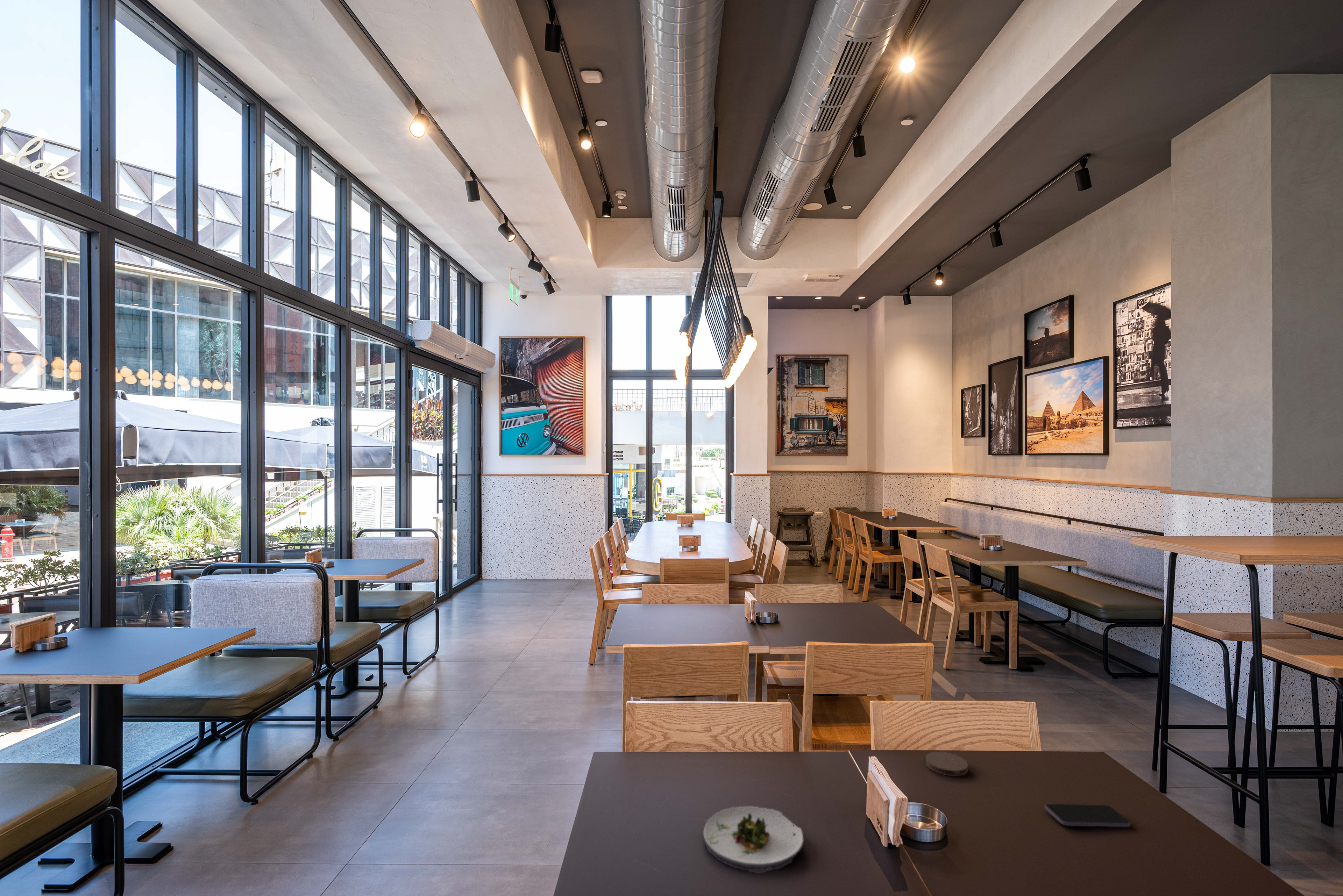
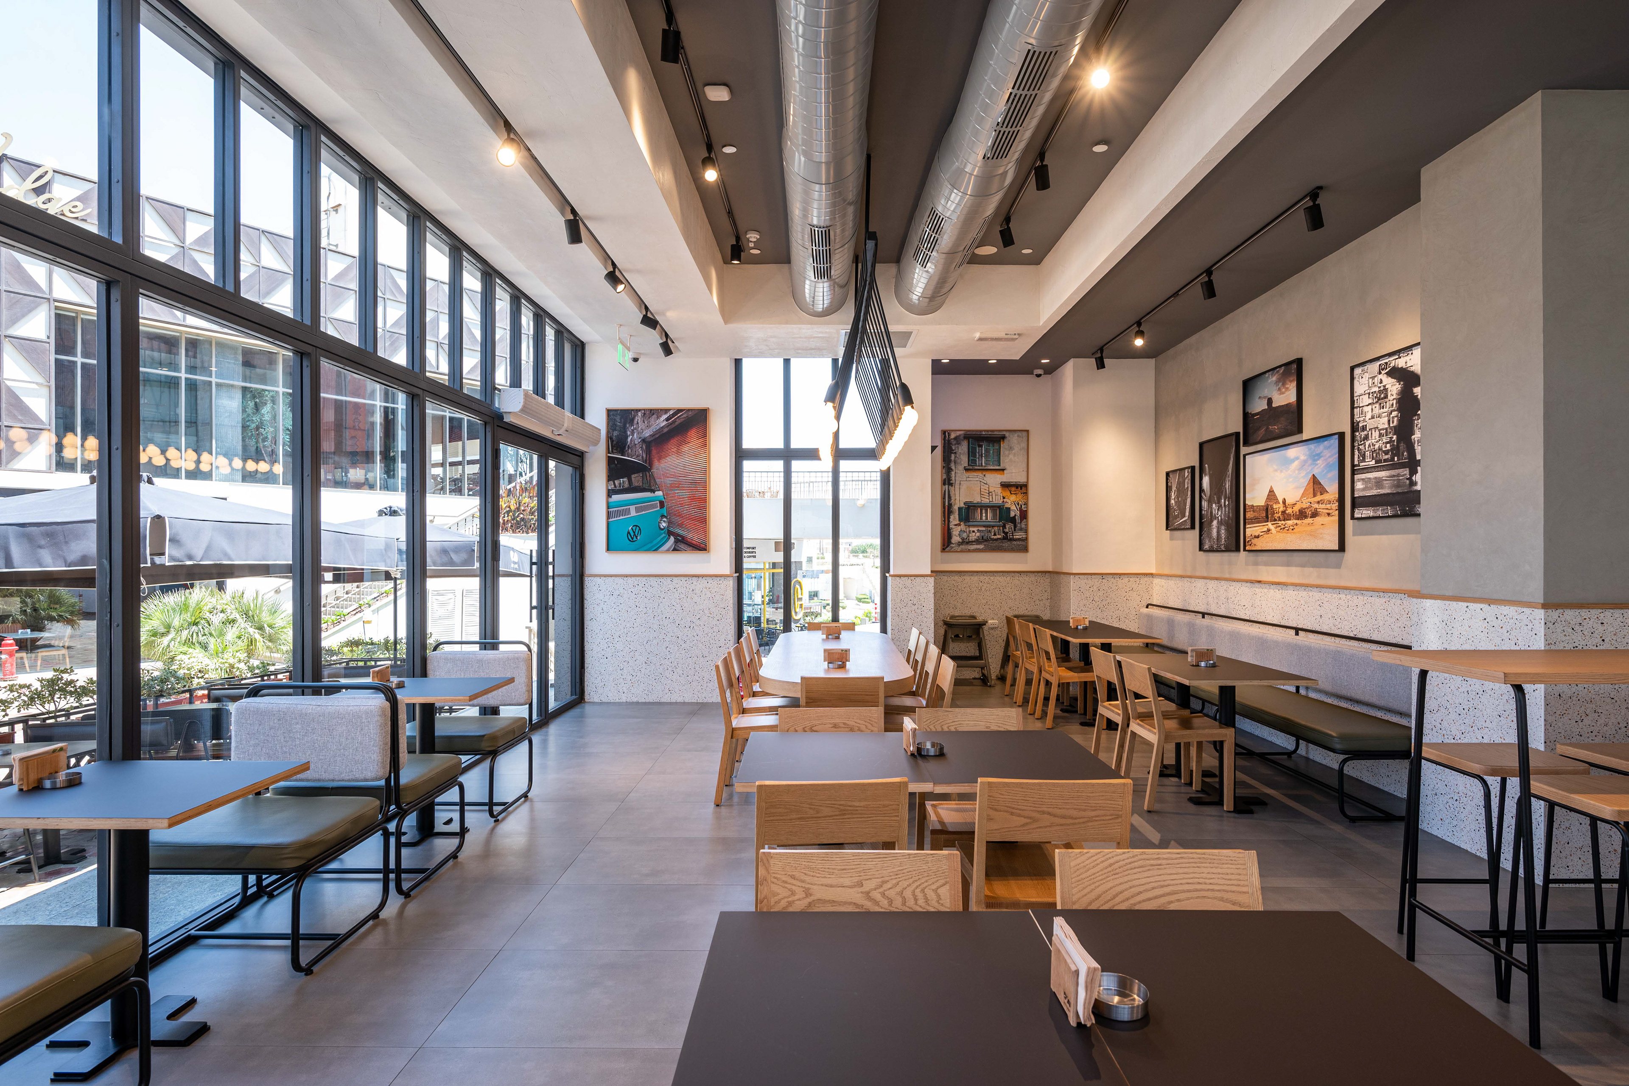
- salad plate (752, 830)
- coaster (946, 764)
- smartphone (1087, 815)
